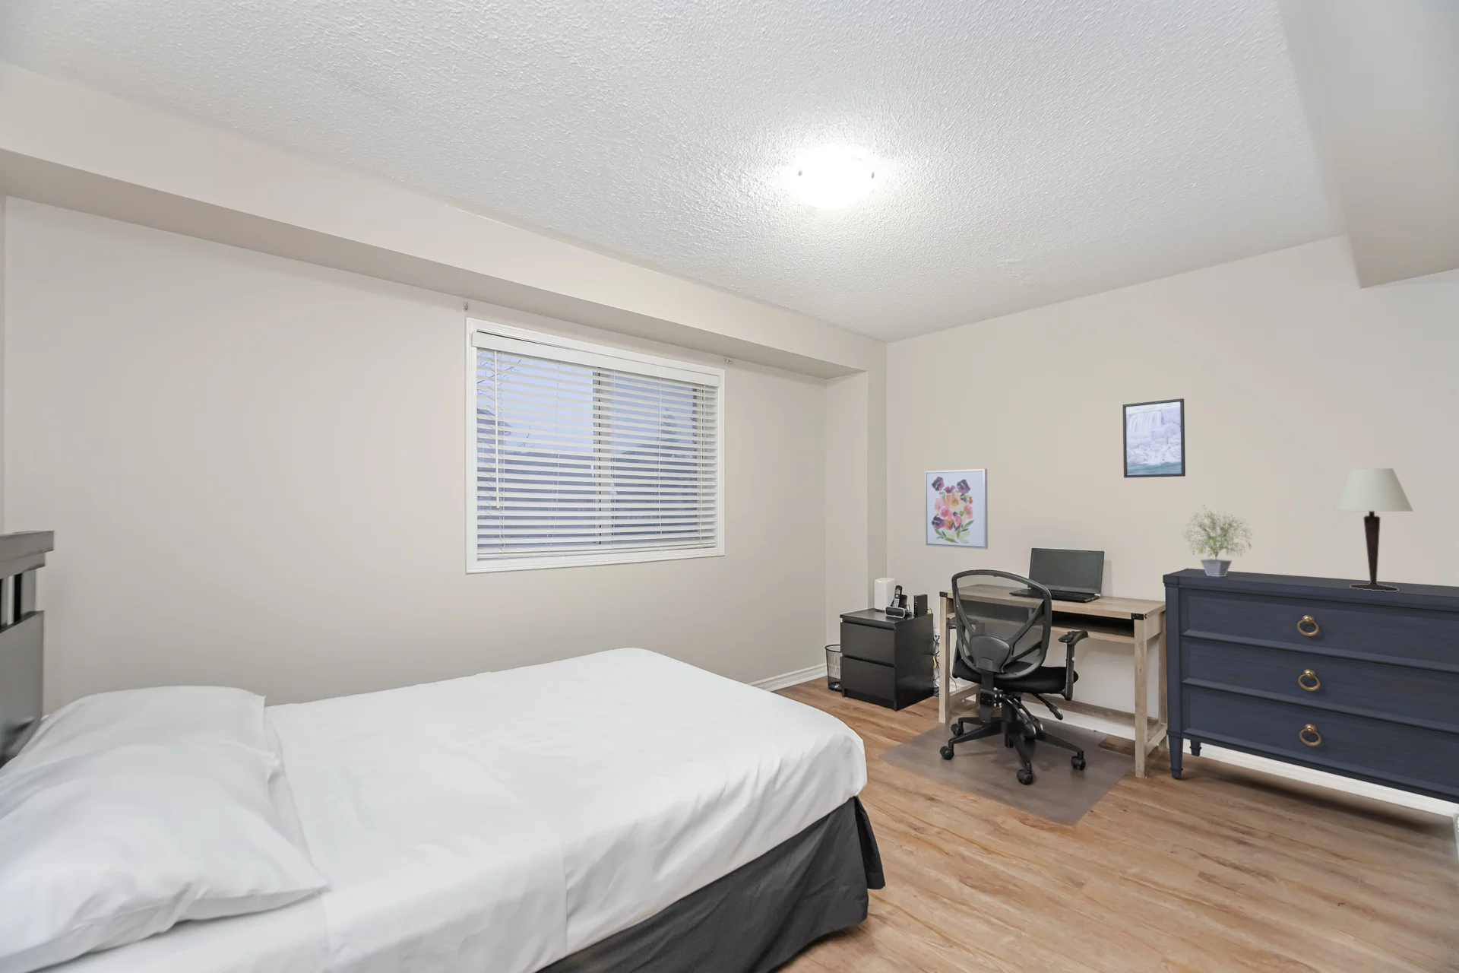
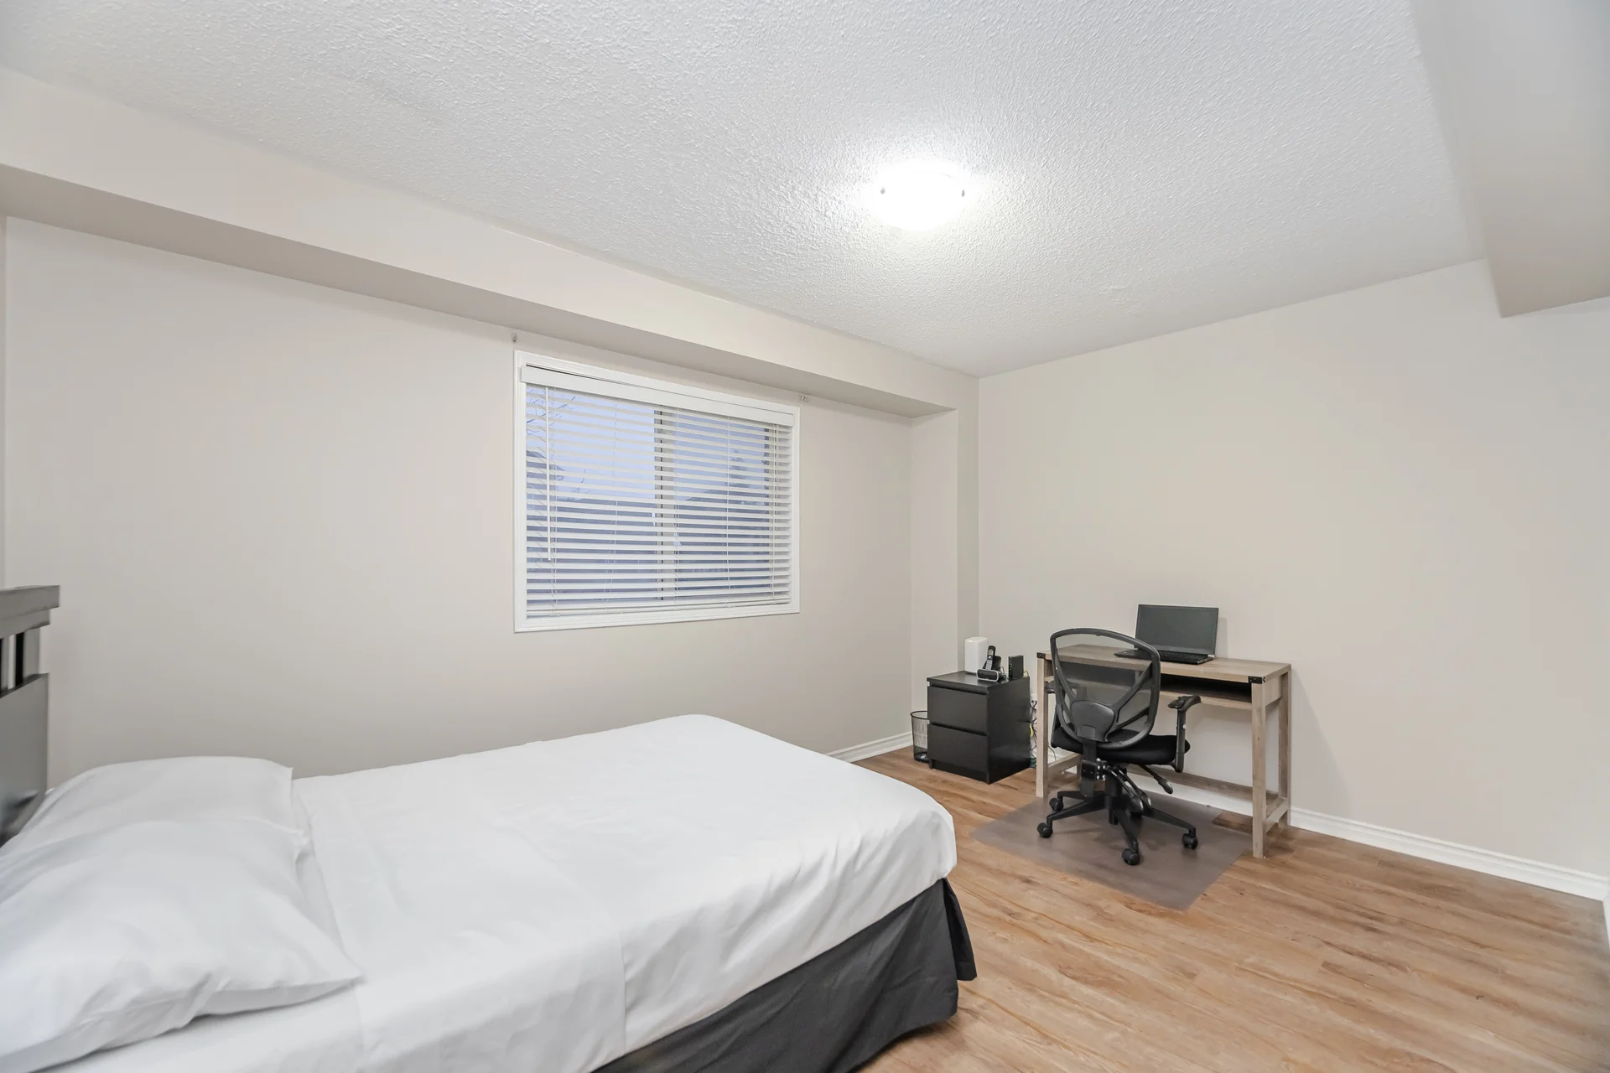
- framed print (1153, 440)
- potted plant (1218, 540)
- wall art (955, 508)
- dresser (1316, 691)
- table lamp (1372, 528)
